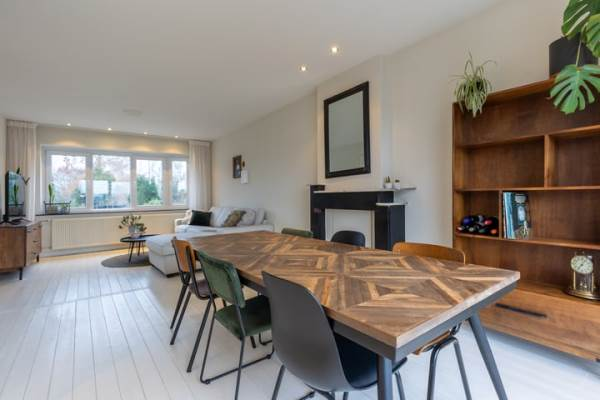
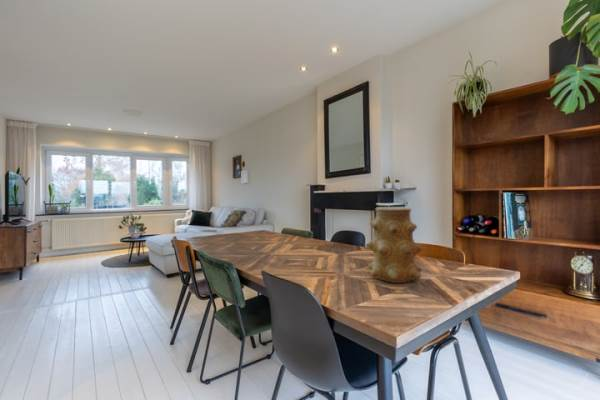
+ vase (394, 242)
